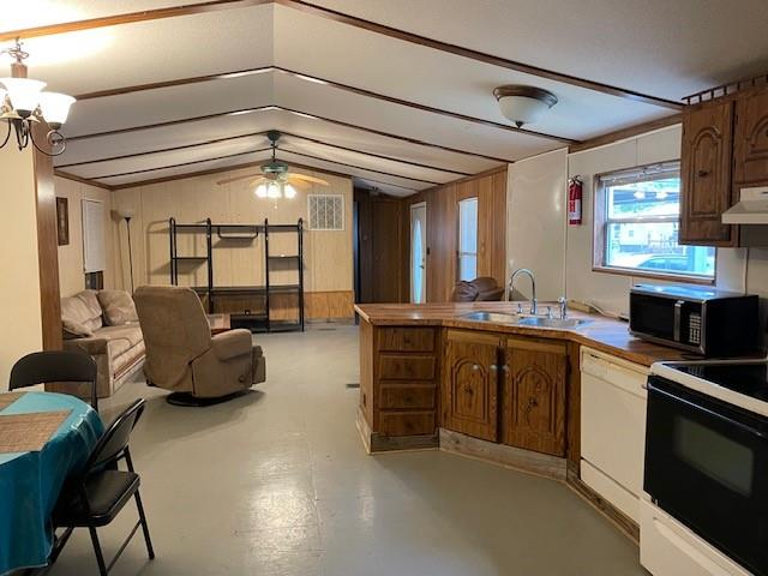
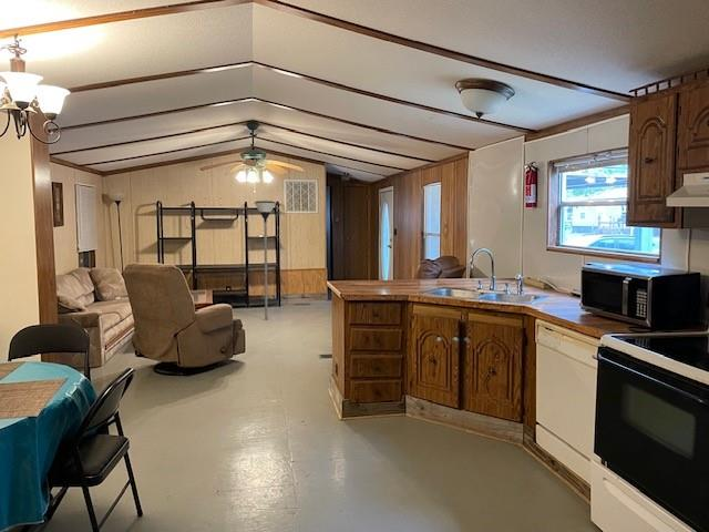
+ floor lamp (265, 260)
